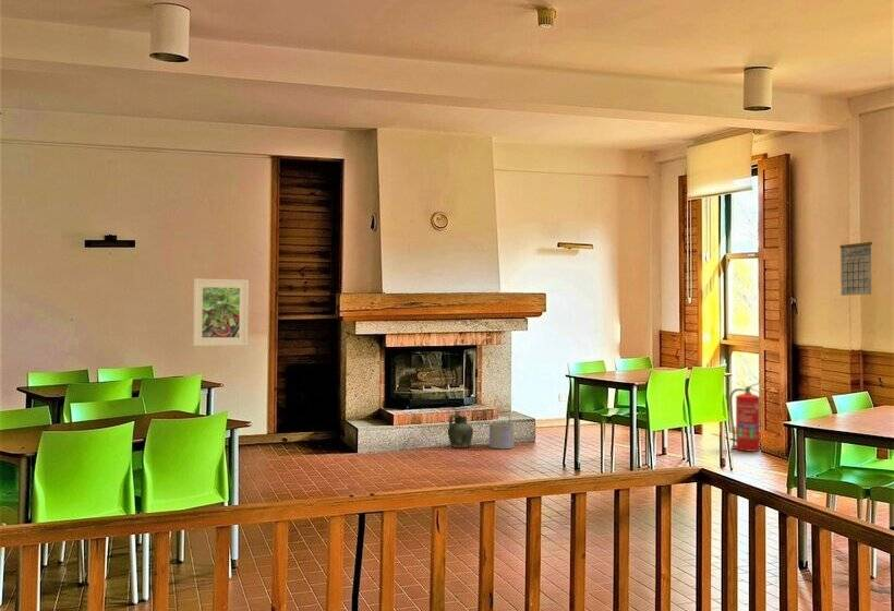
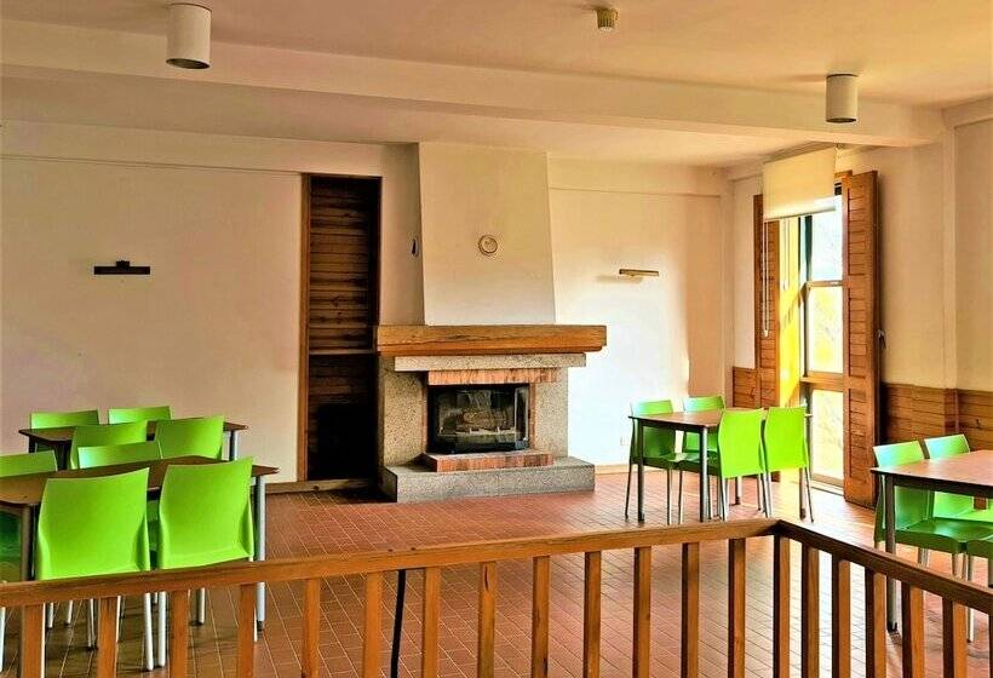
- bucket (502, 430)
- calendar (856, 263)
- ceramic jug (460, 430)
- fire extinguisher (747, 416)
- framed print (220, 312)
